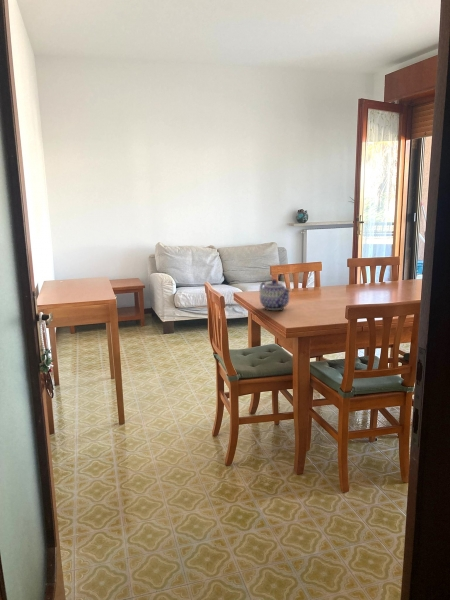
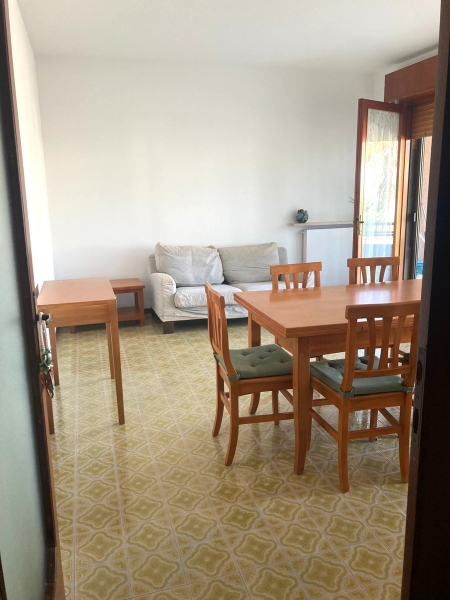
- teapot (274, 293)
